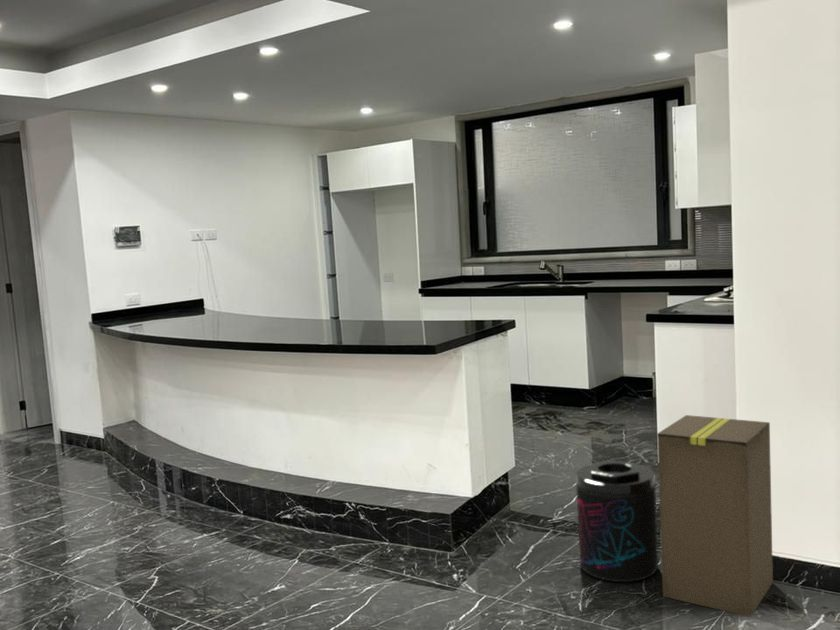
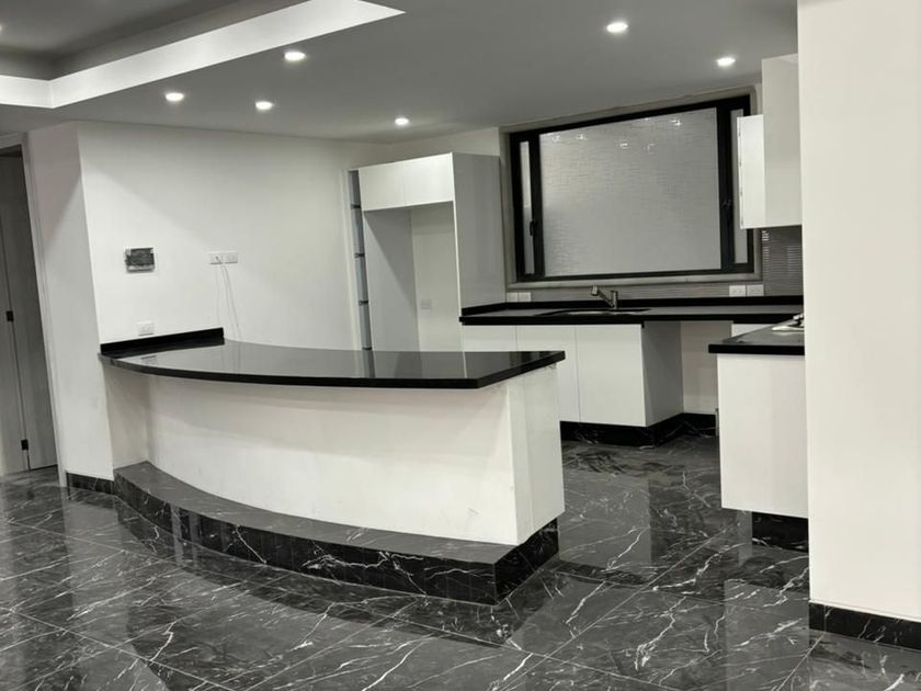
- cardboard box (716, 509)
- supplement container (616, 517)
